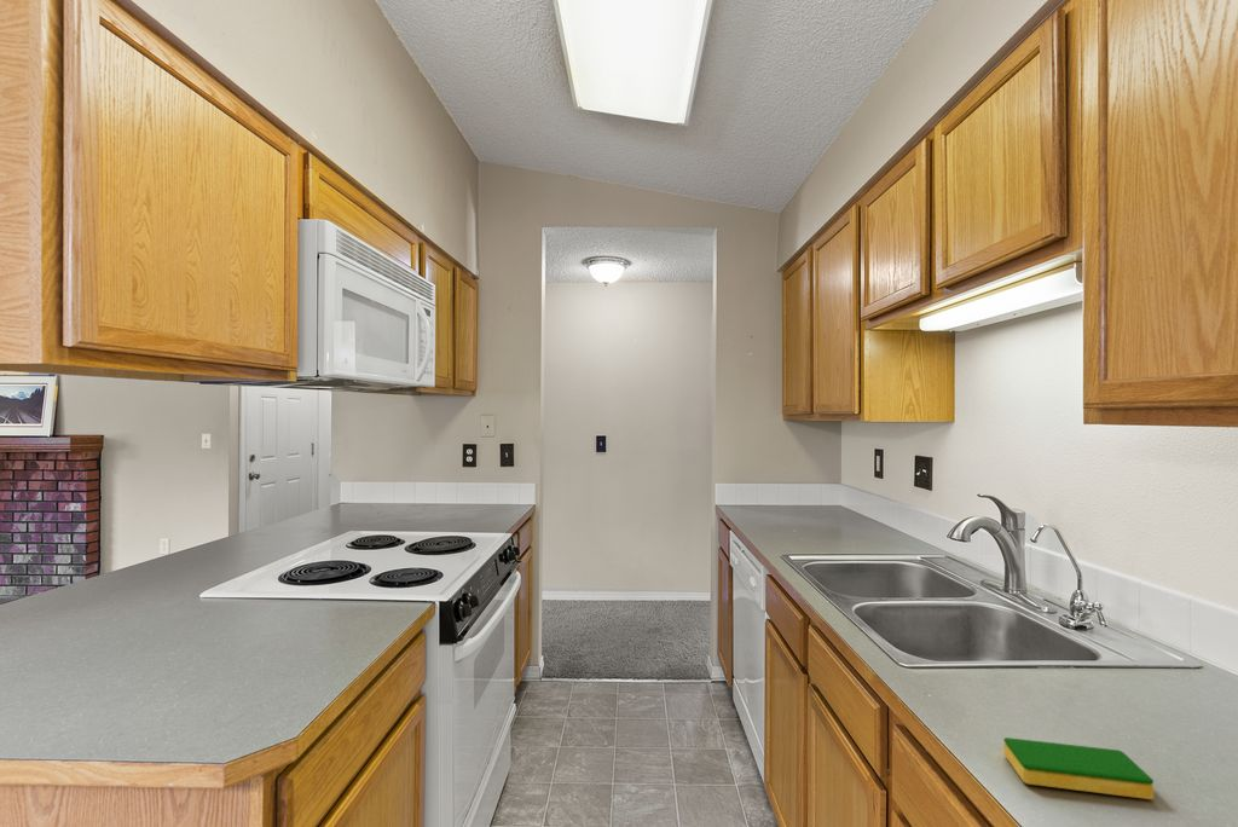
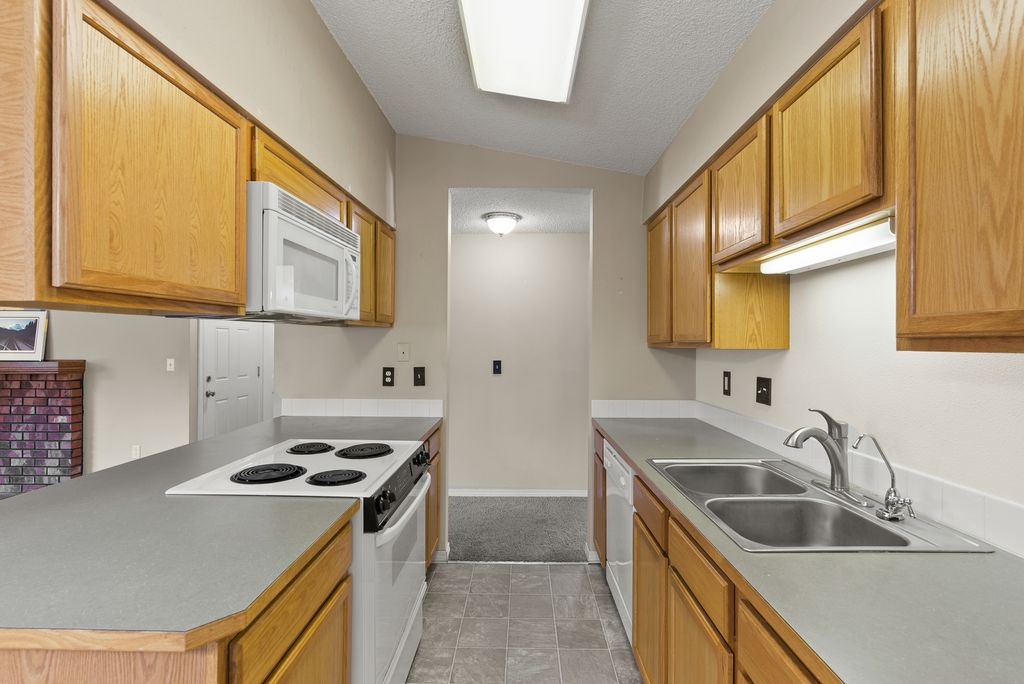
- dish sponge (1074, 767)
